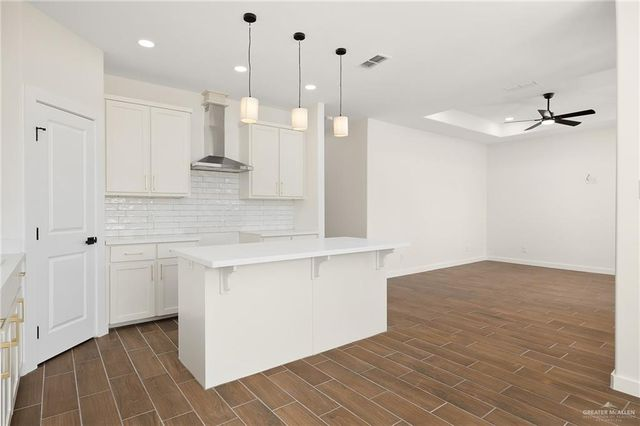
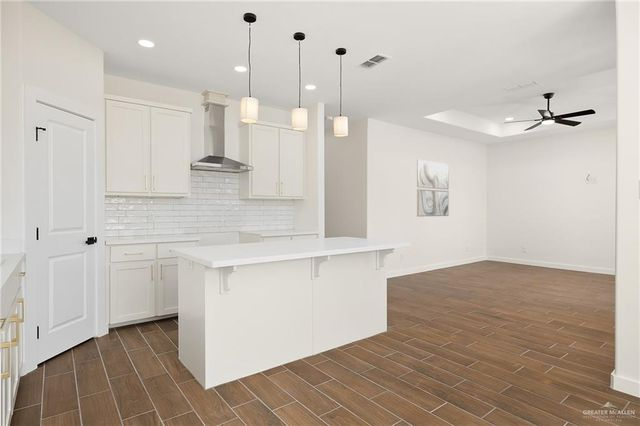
+ wall art (433, 188)
